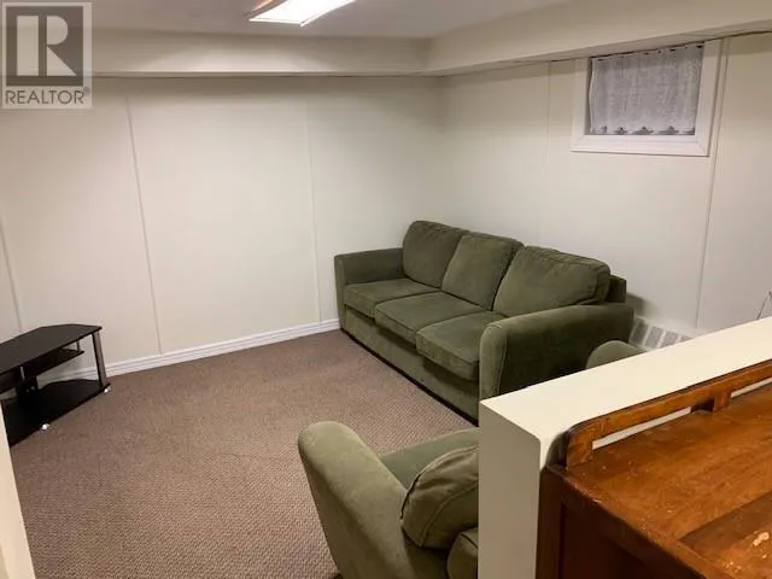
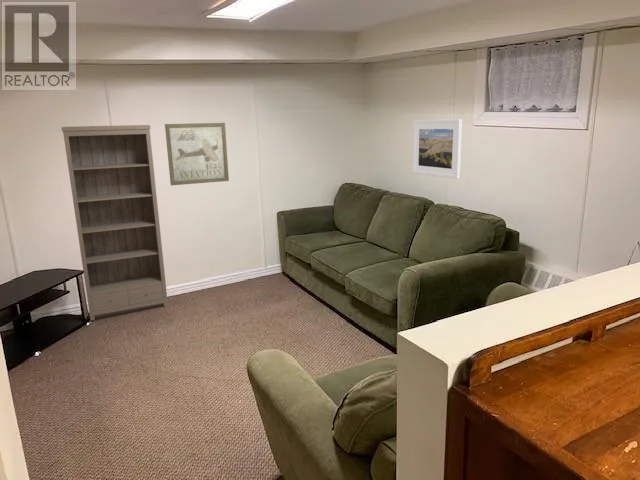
+ bookshelf (118, 221)
+ wall art (198, 153)
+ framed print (435, 148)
